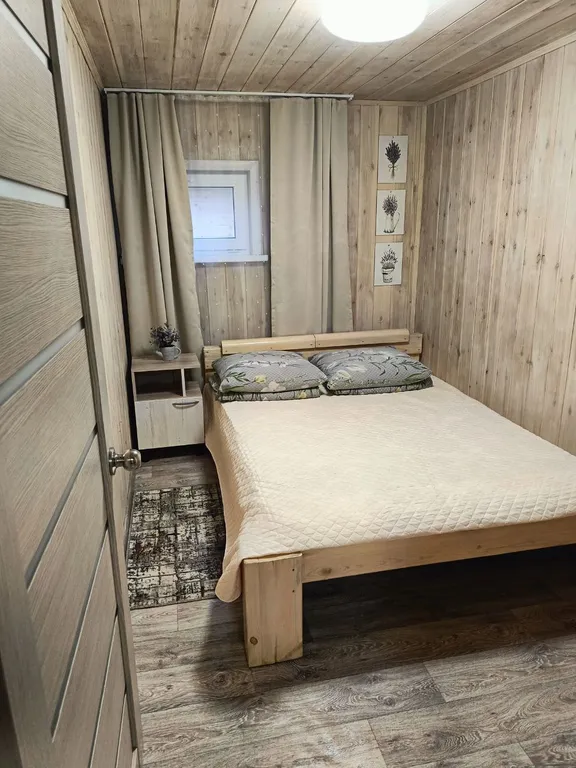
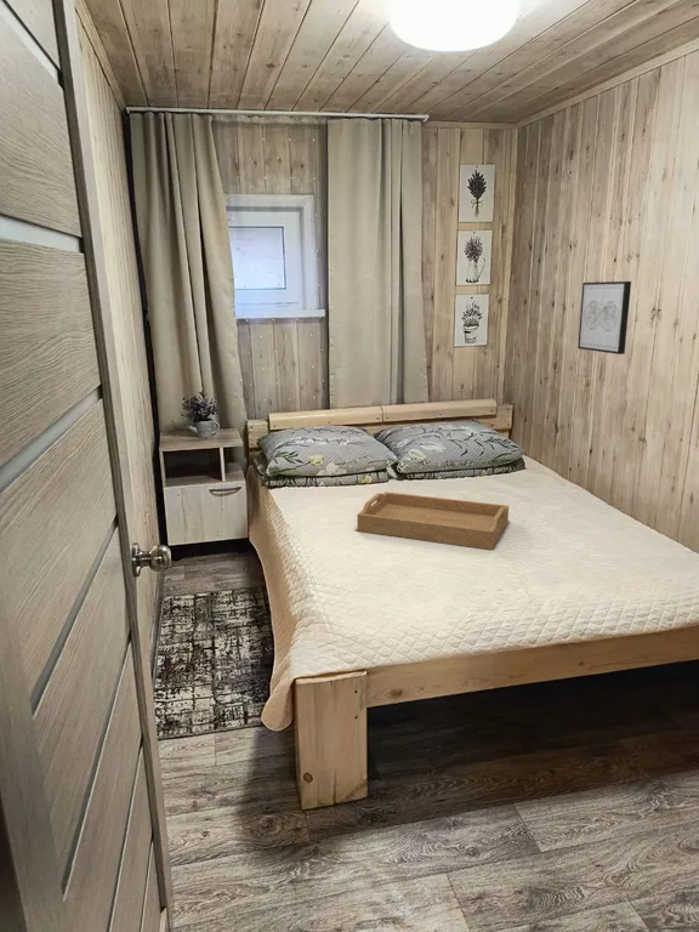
+ serving tray (433, 515)
+ wall art (602, 317)
